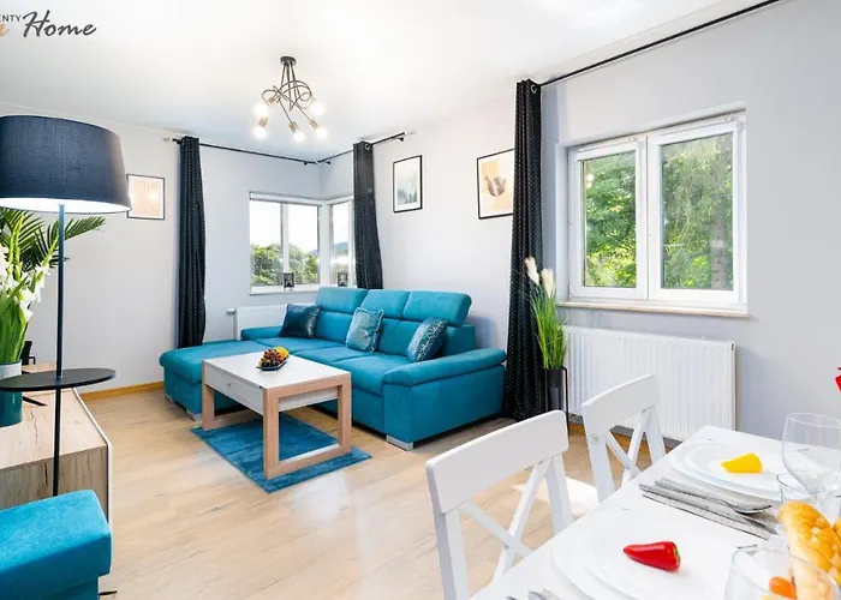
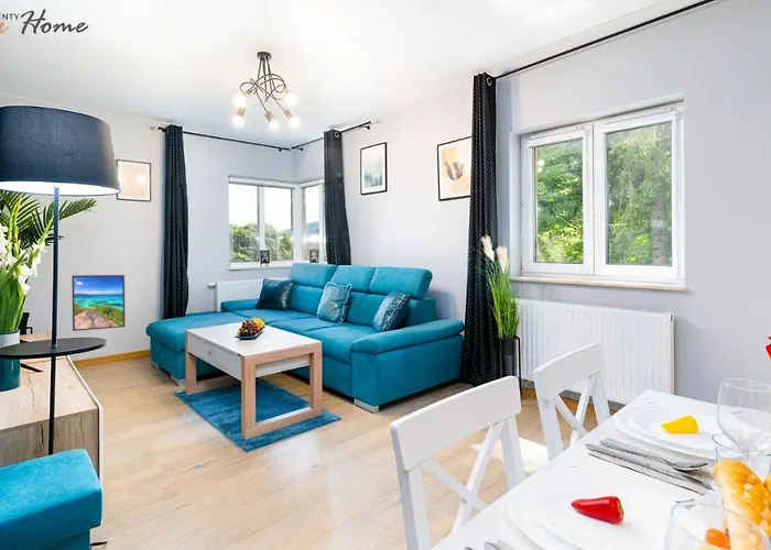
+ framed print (99, 301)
